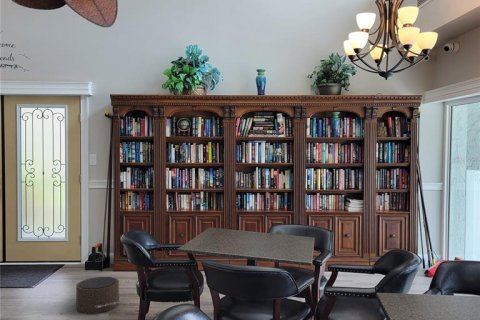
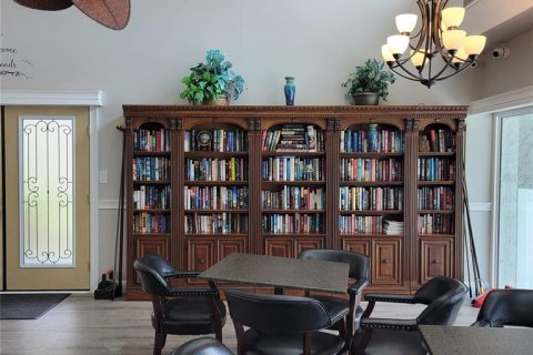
- pouf (101, 293)
